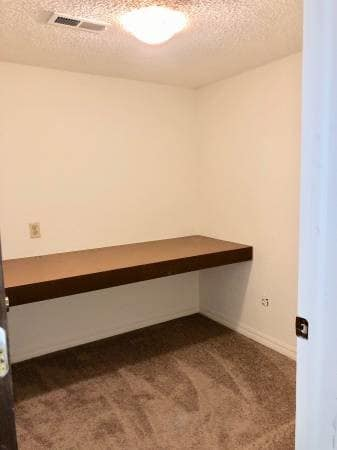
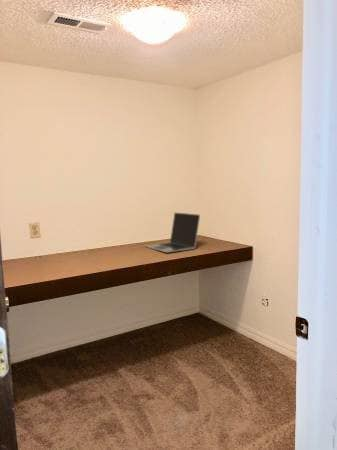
+ laptop (172, 231)
